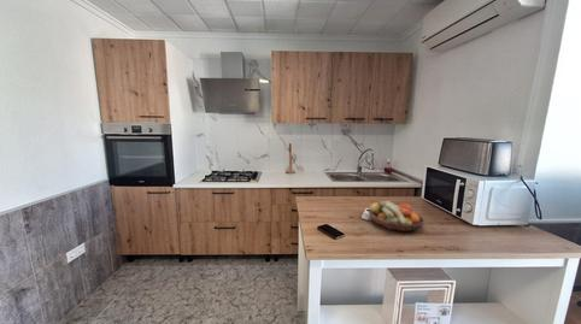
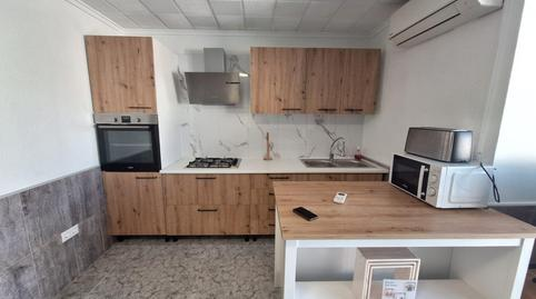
- fruit bowl (395, 212)
